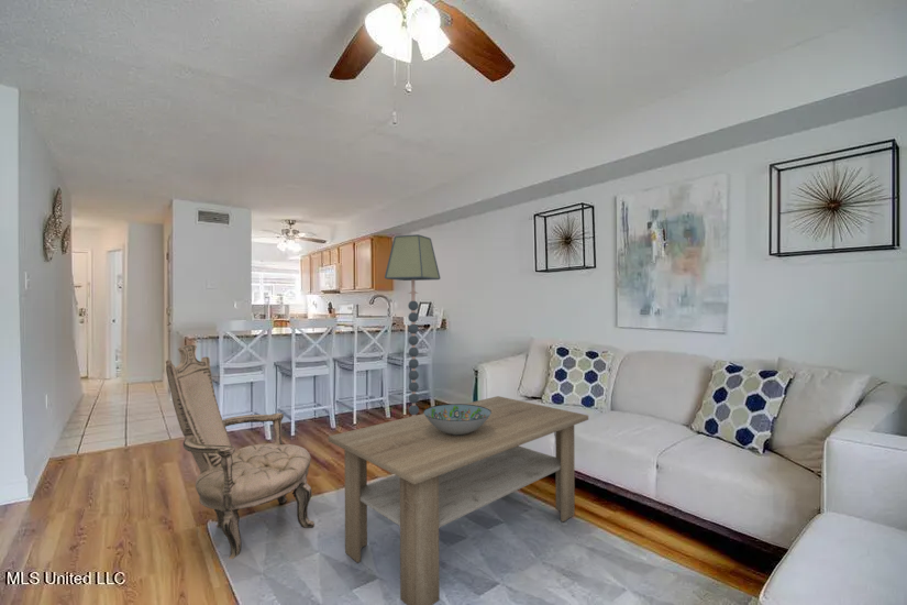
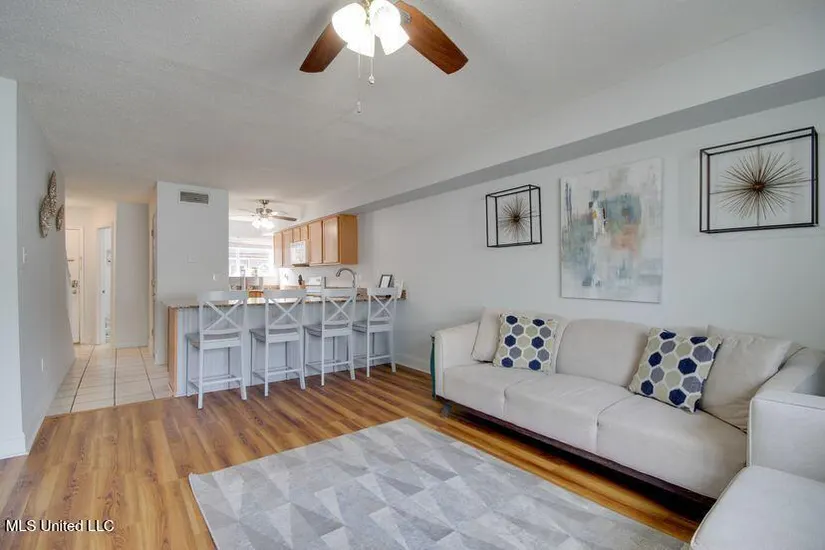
- decorative bowl (457, 421)
- floor lamp (413, 330)
- armchair (250, 446)
- coffee table (468, 479)
